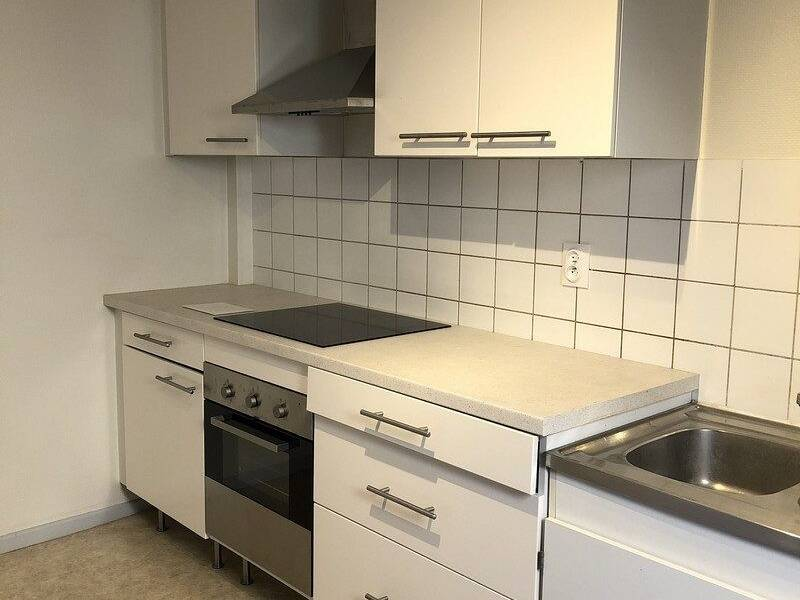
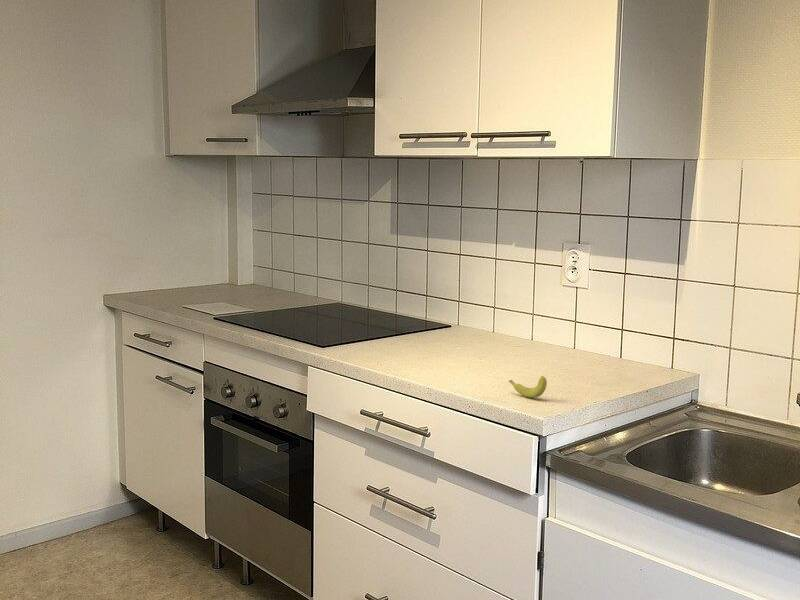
+ banana (527, 387)
